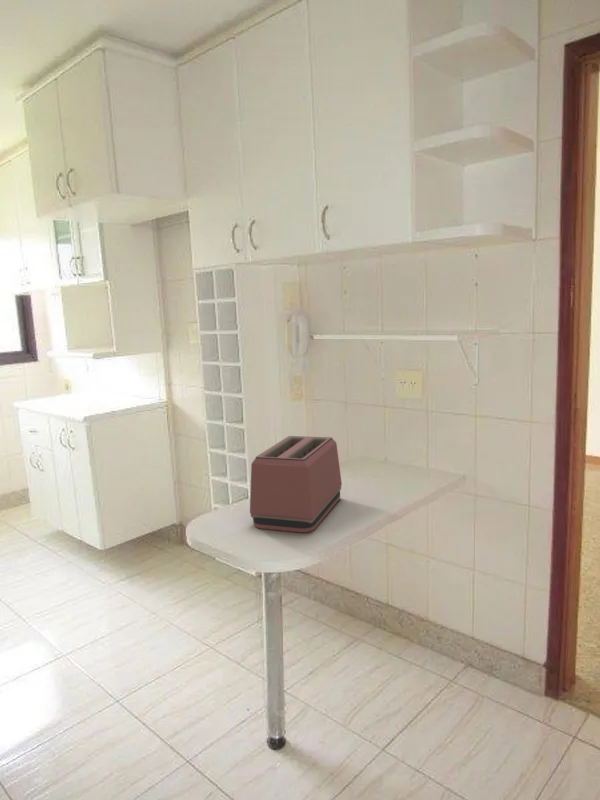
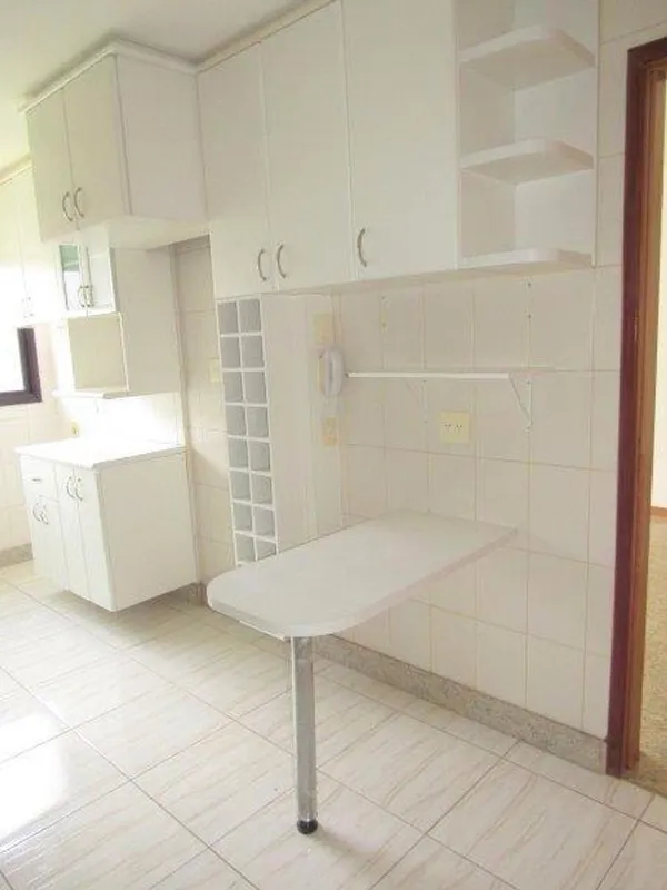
- toaster (298, 478)
